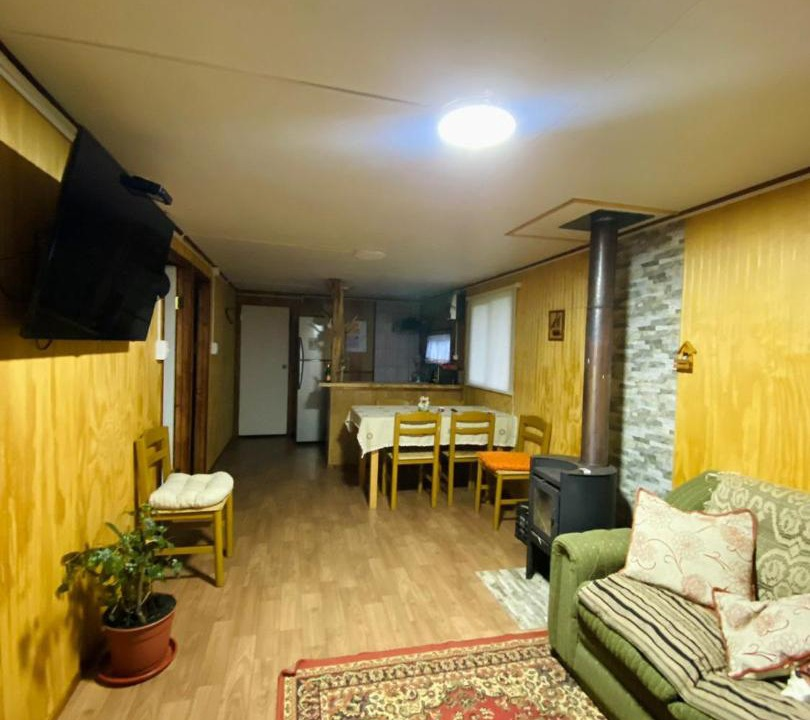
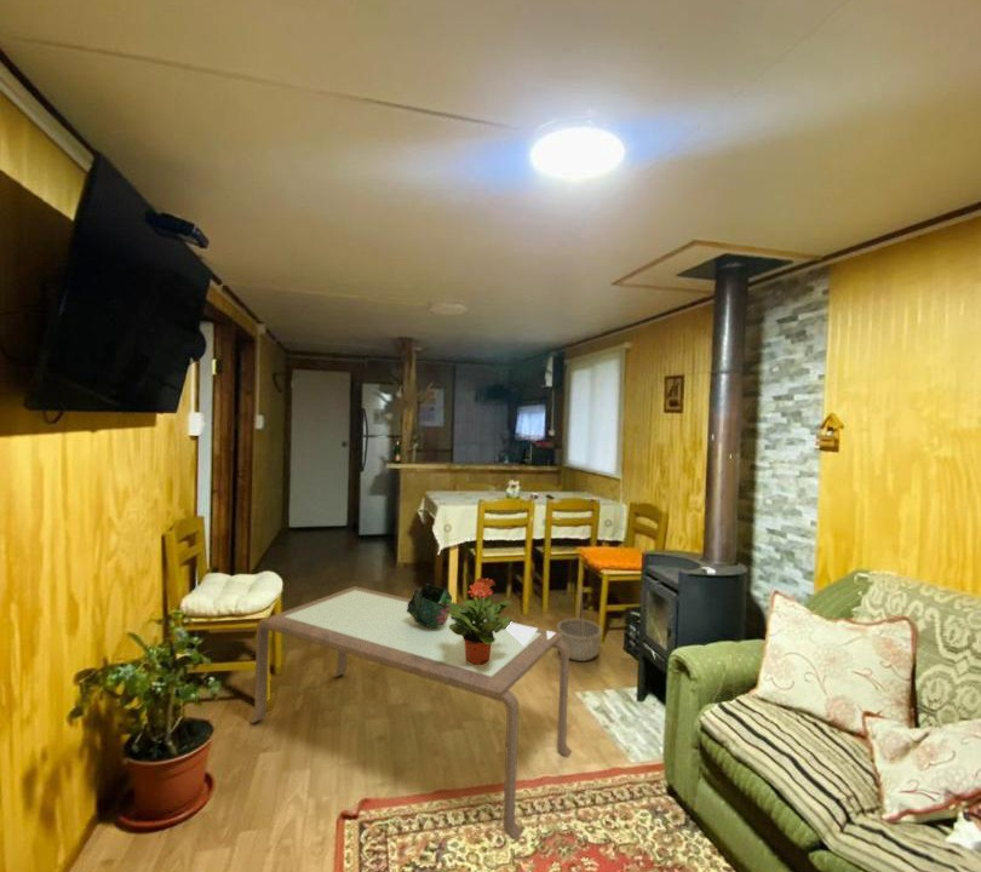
+ decorative bowl (428, 606)
+ basket (579, 619)
+ coffee table (412, 673)
+ potted plant (481, 619)
